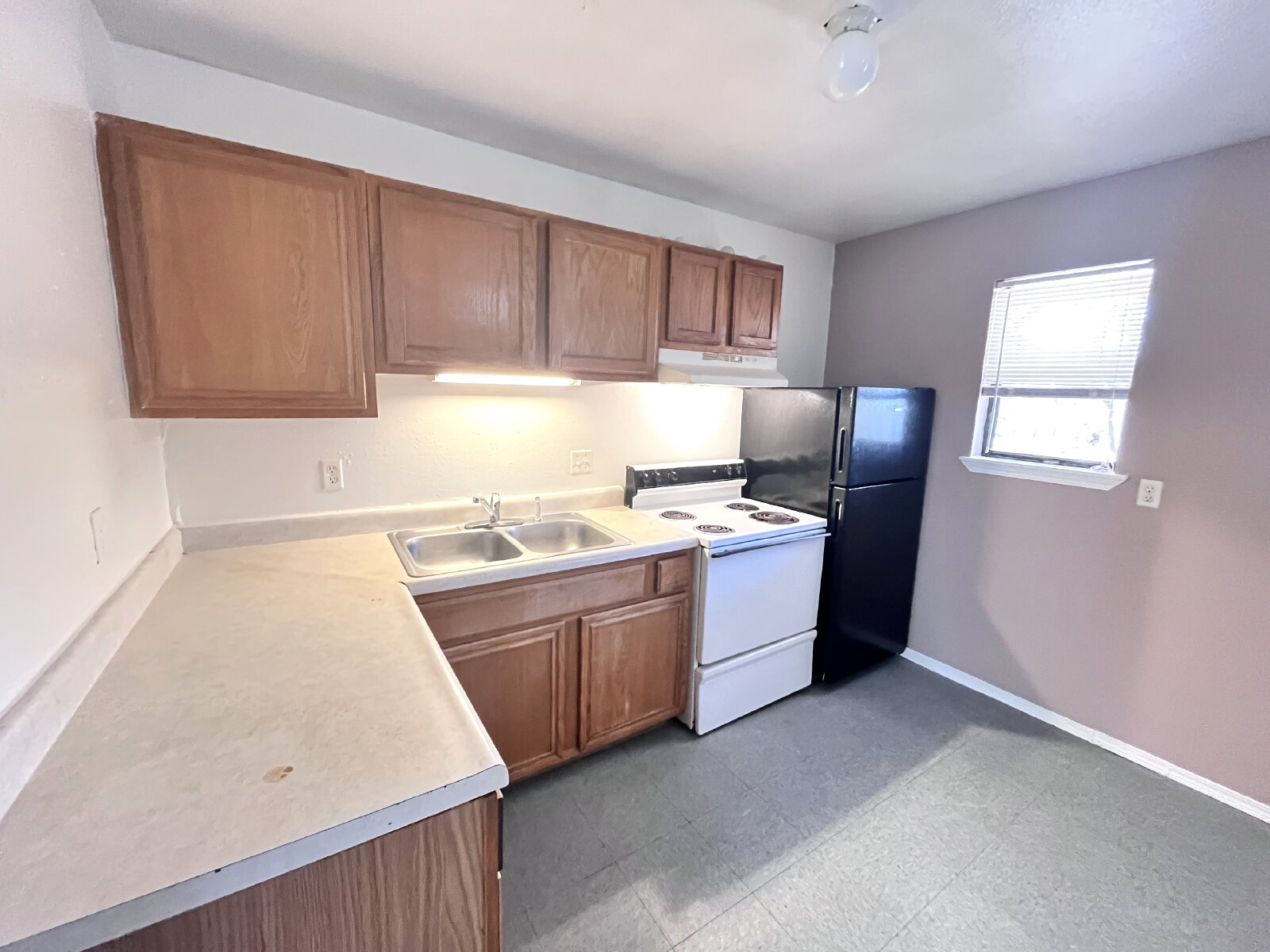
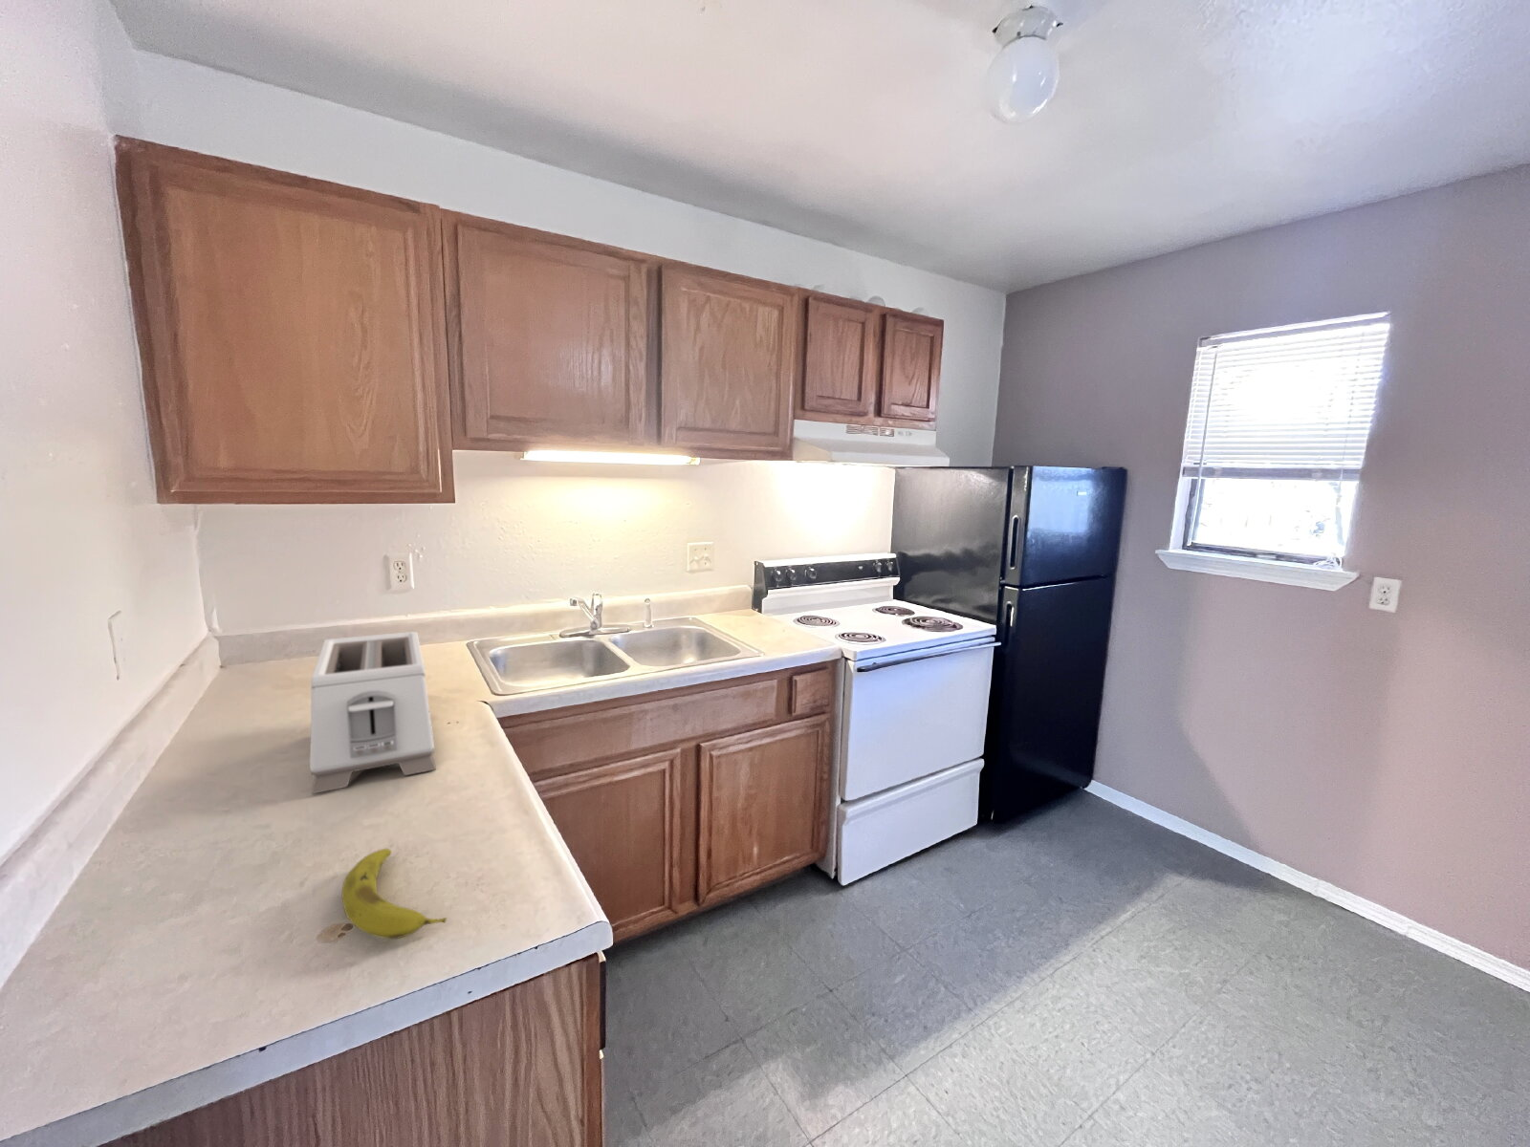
+ fruit (381, 896)
+ toaster (373, 702)
